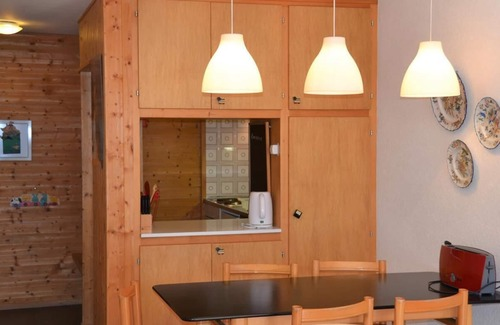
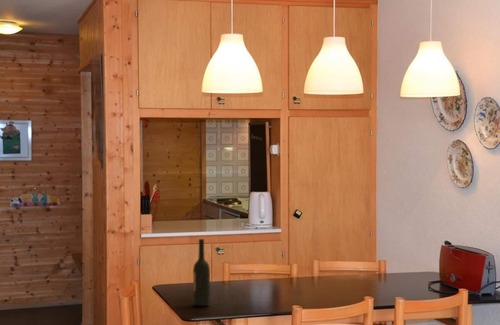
+ wine bottle (201, 272)
